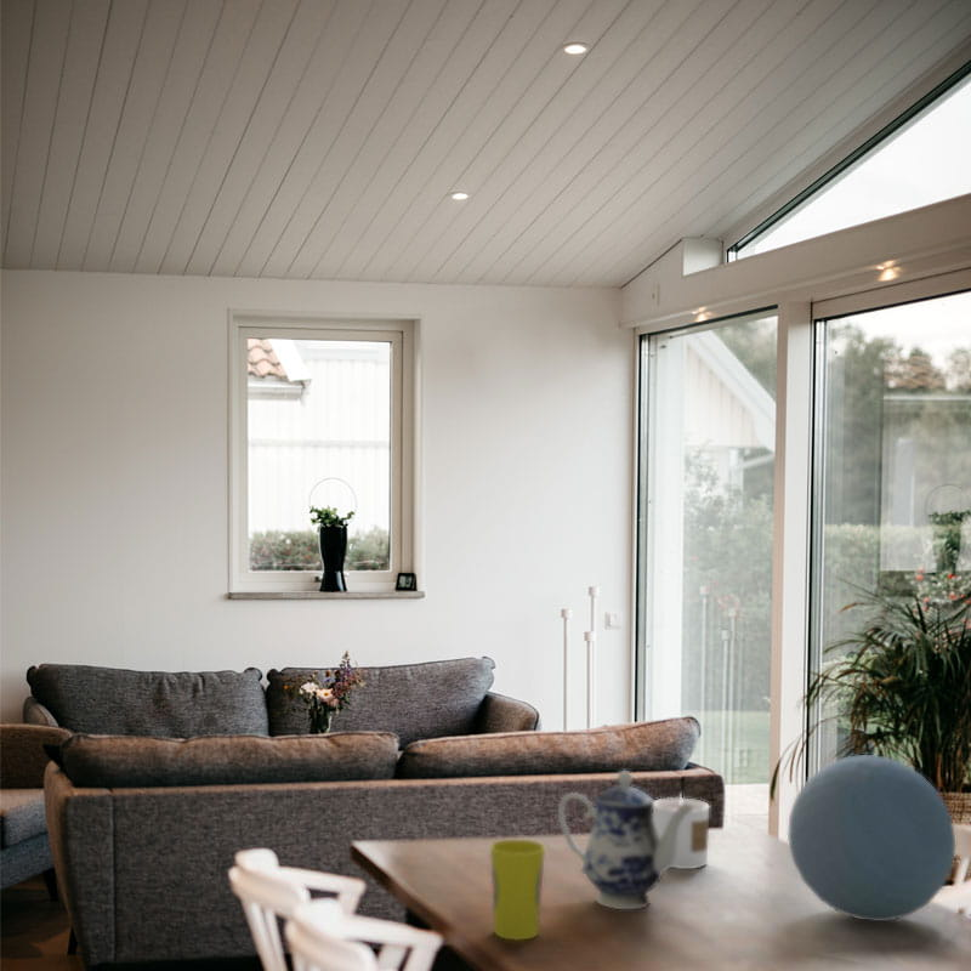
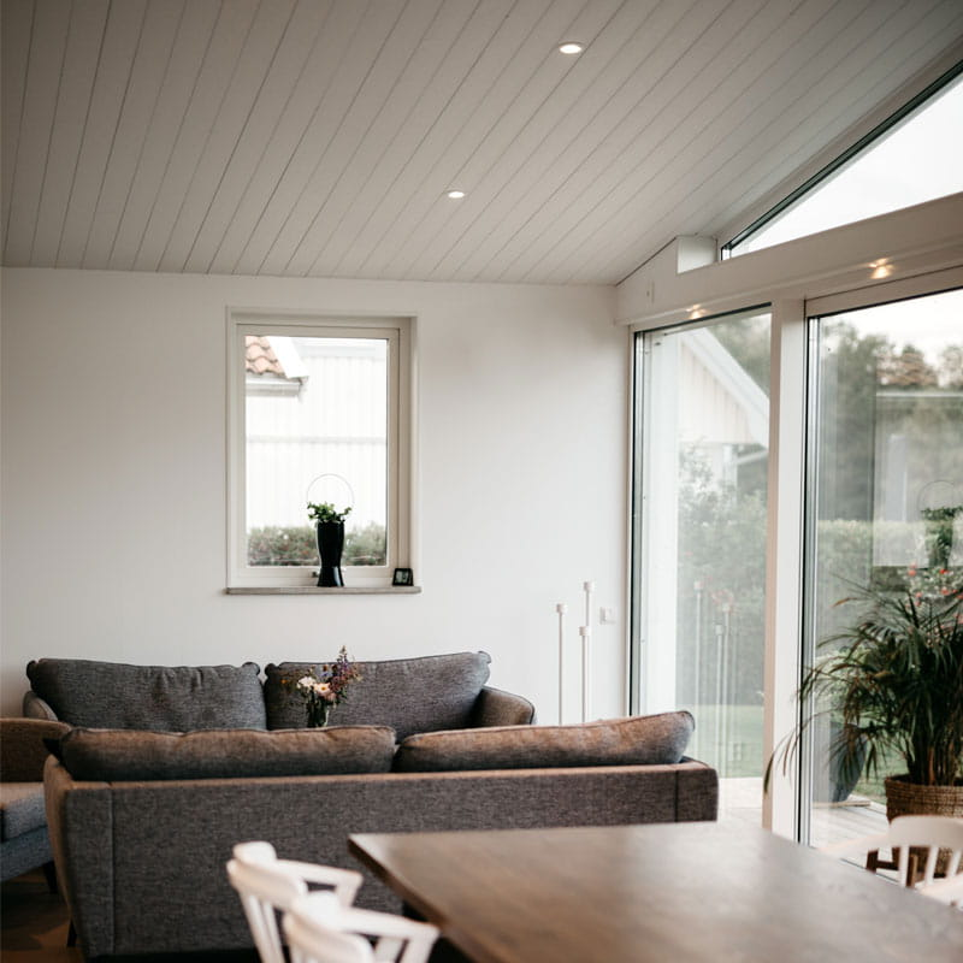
- candle (680, 827)
- teapot (624, 835)
- cup (517, 888)
- decorative orb (870, 836)
